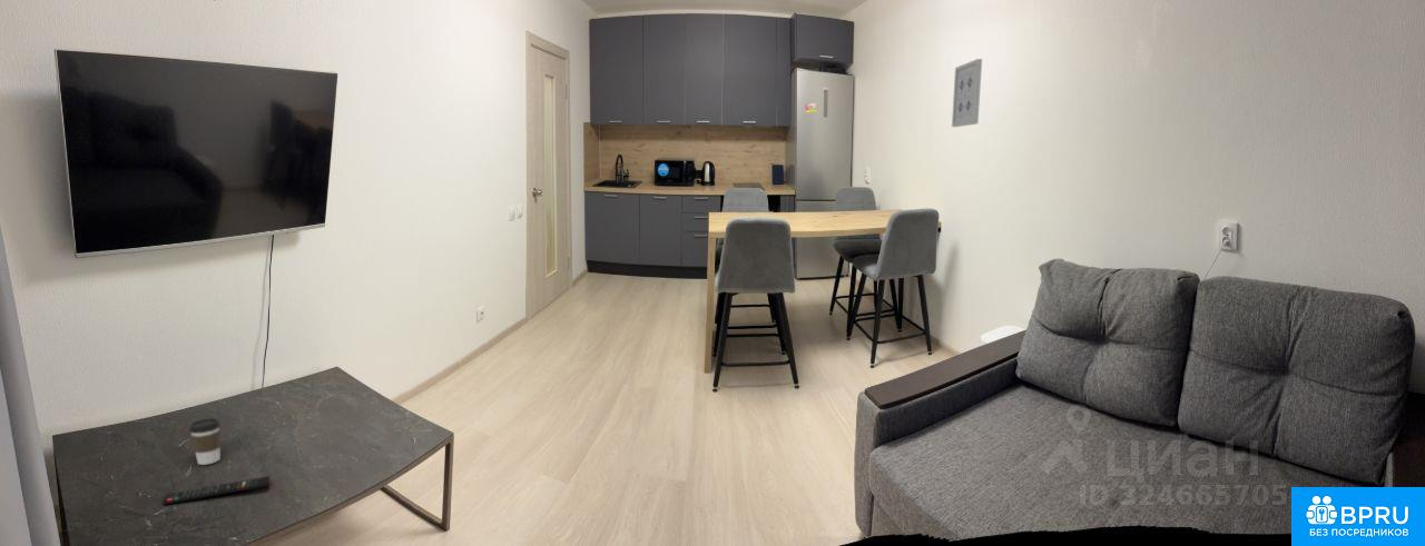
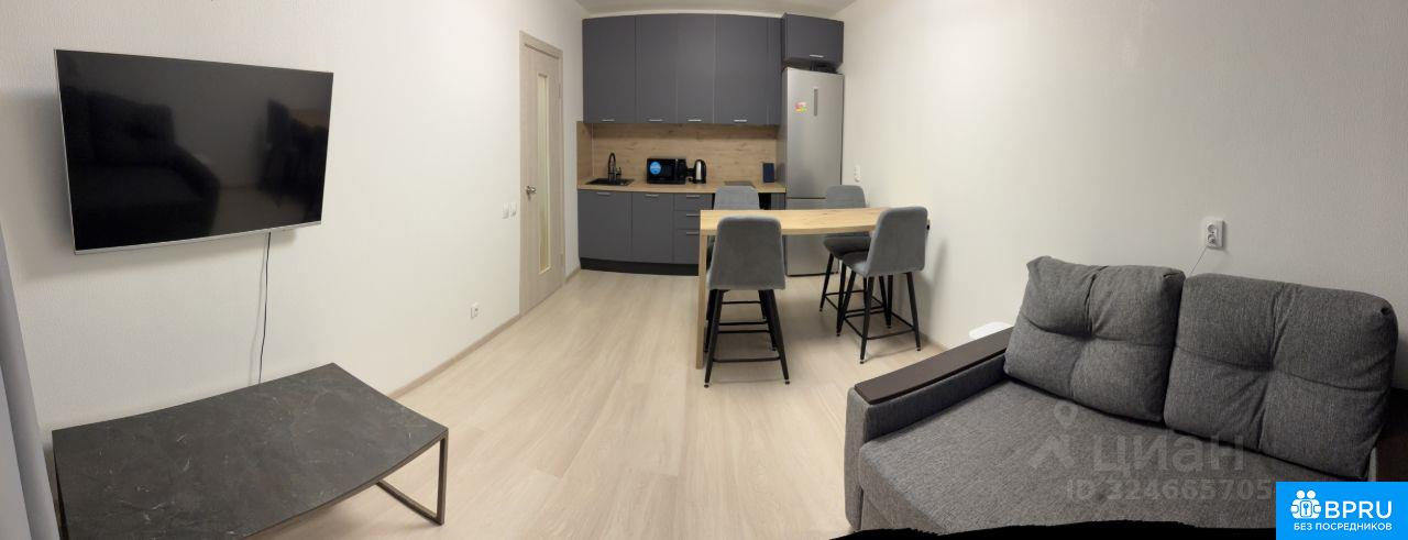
- coffee cup (206, 441)
- remote control (217, 490)
- wall art (965, 95)
